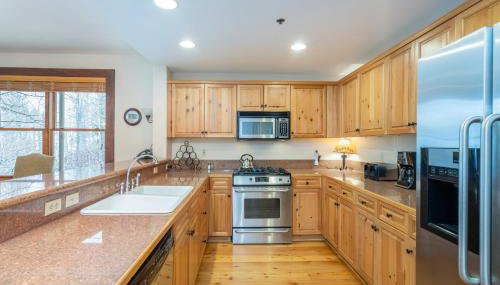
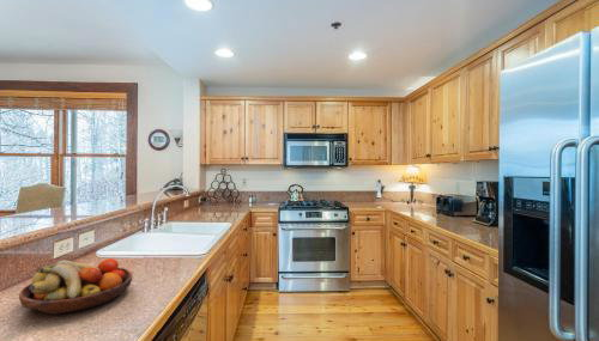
+ fruit bowl (80, 278)
